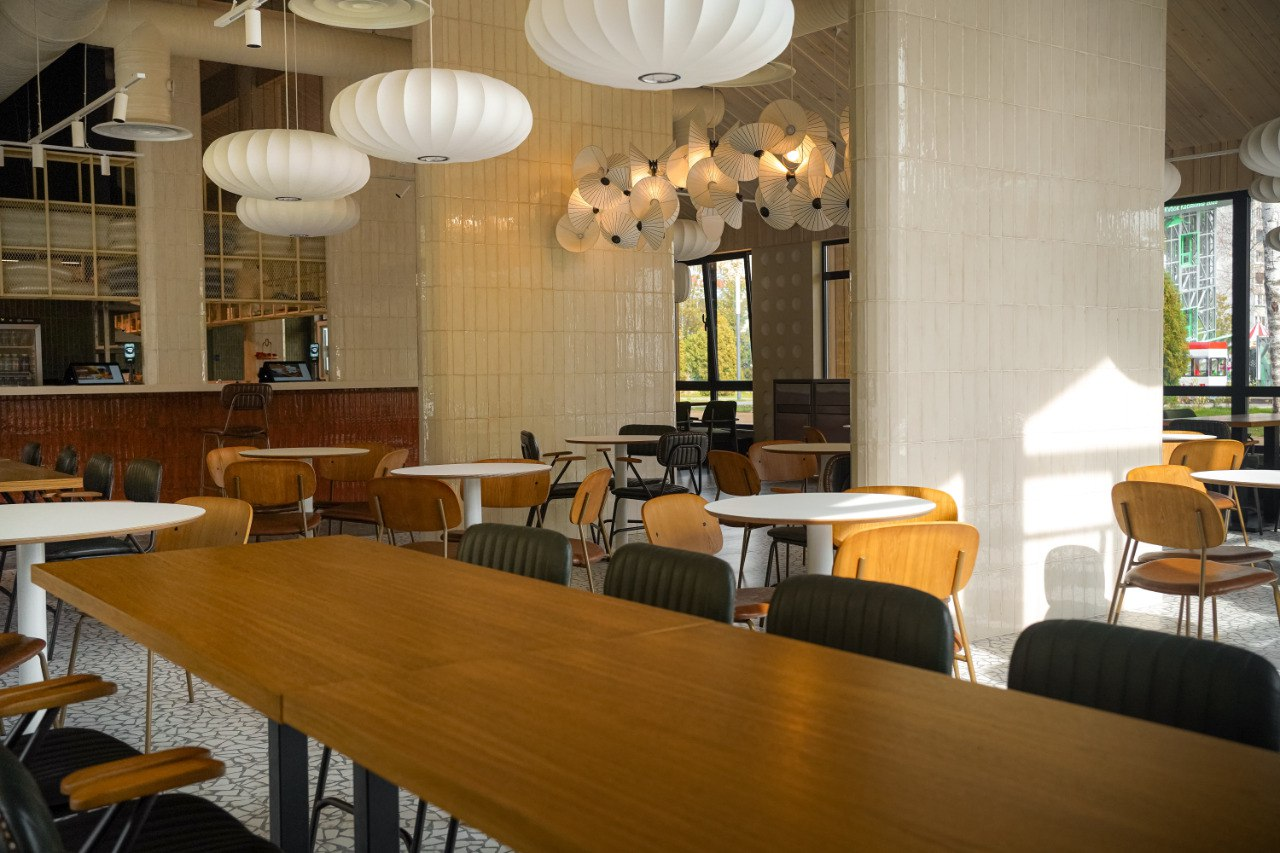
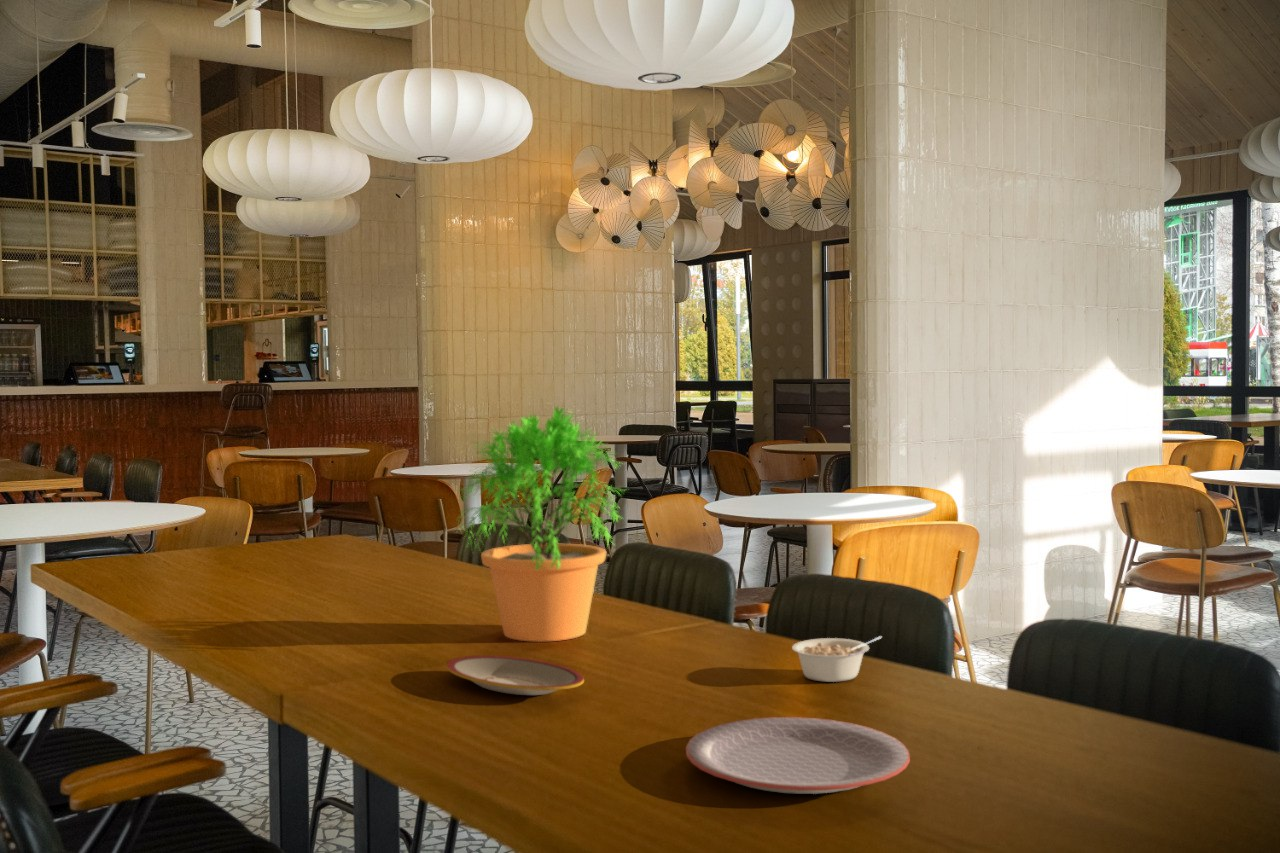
+ plate (513, 678)
+ plate (796, 757)
+ legume (832, 657)
+ potted plant (541, 518)
